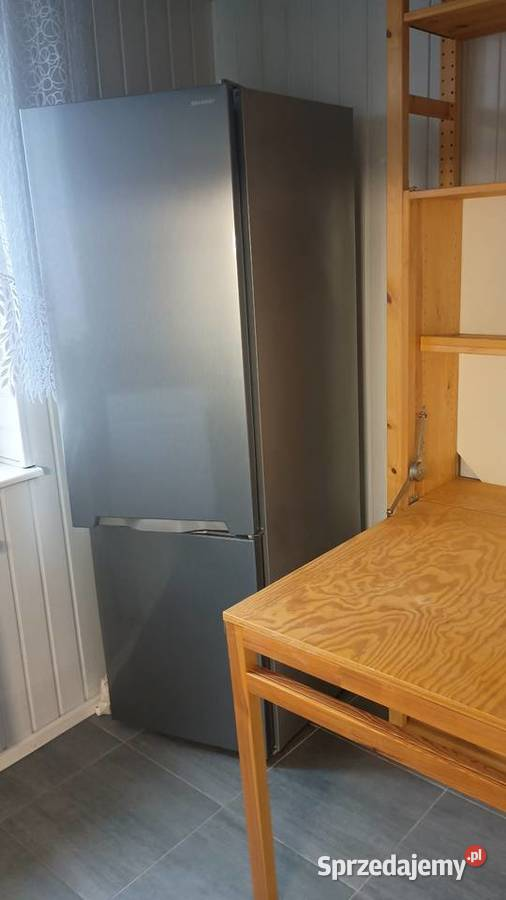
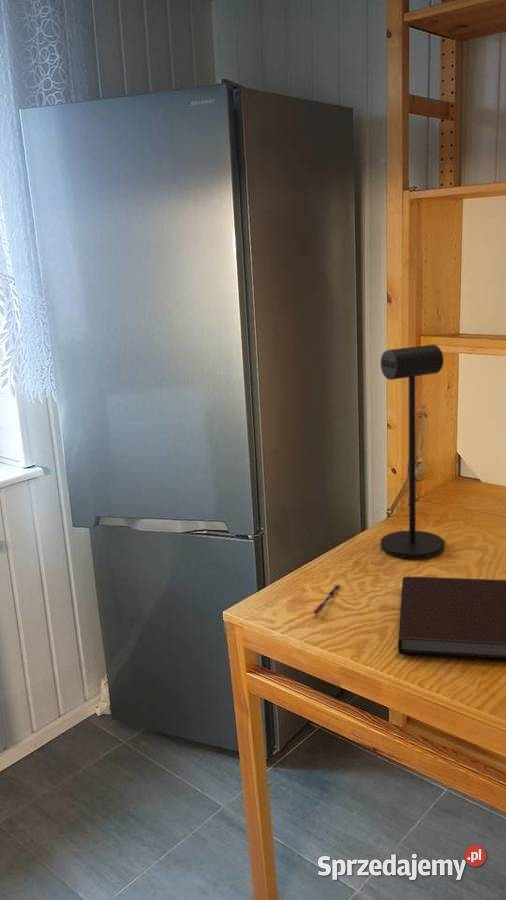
+ pen (327, 597)
+ notebook (458, 614)
+ desk lamp (412, 450)
